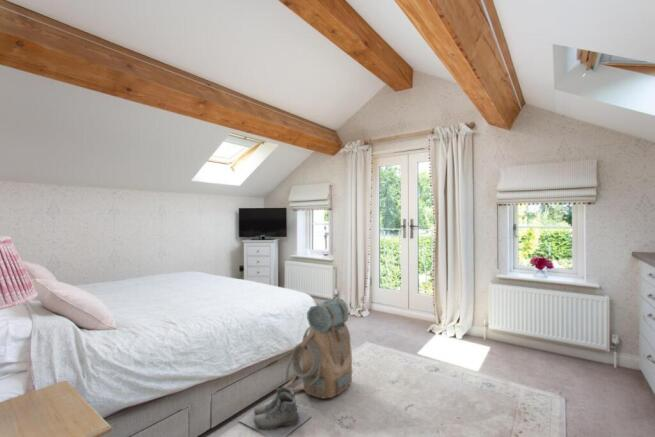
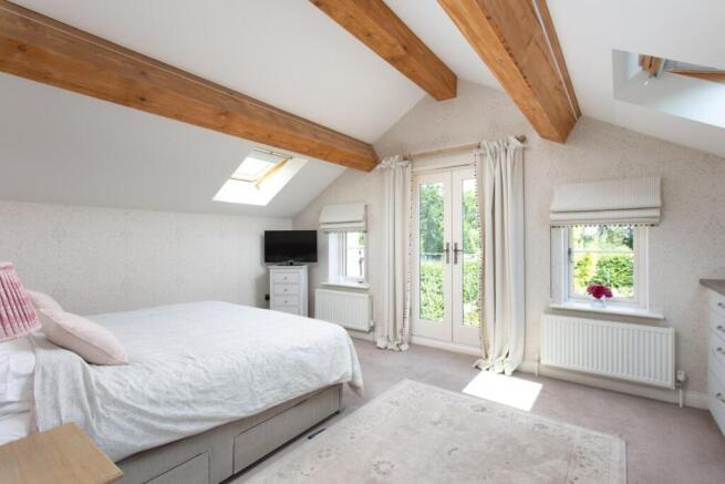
- boots (275, 404)
- backpack (322, 342)
